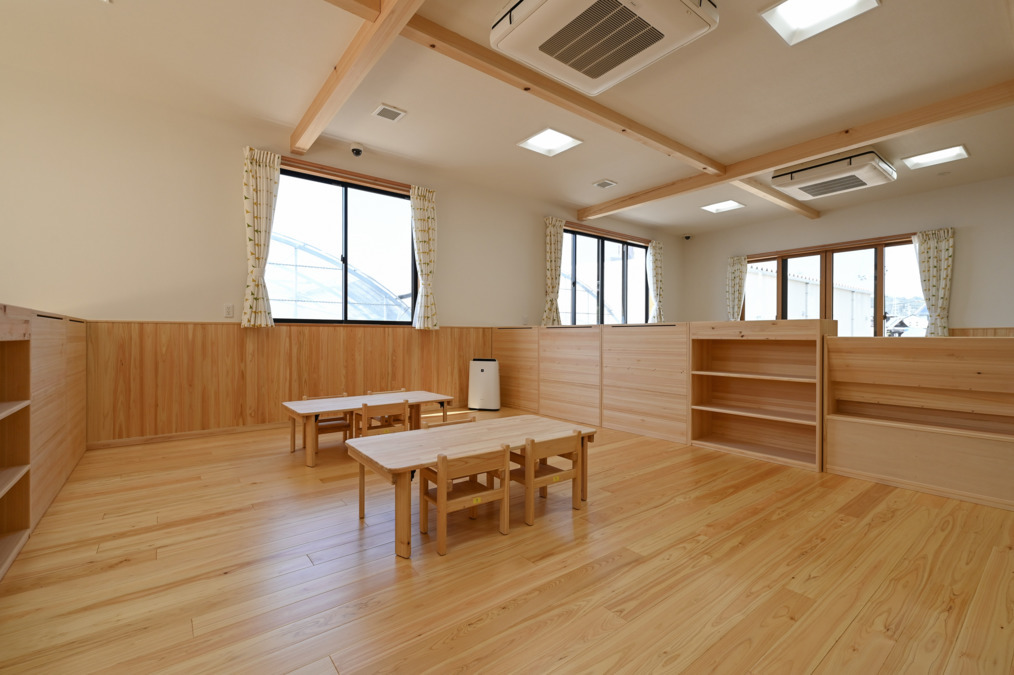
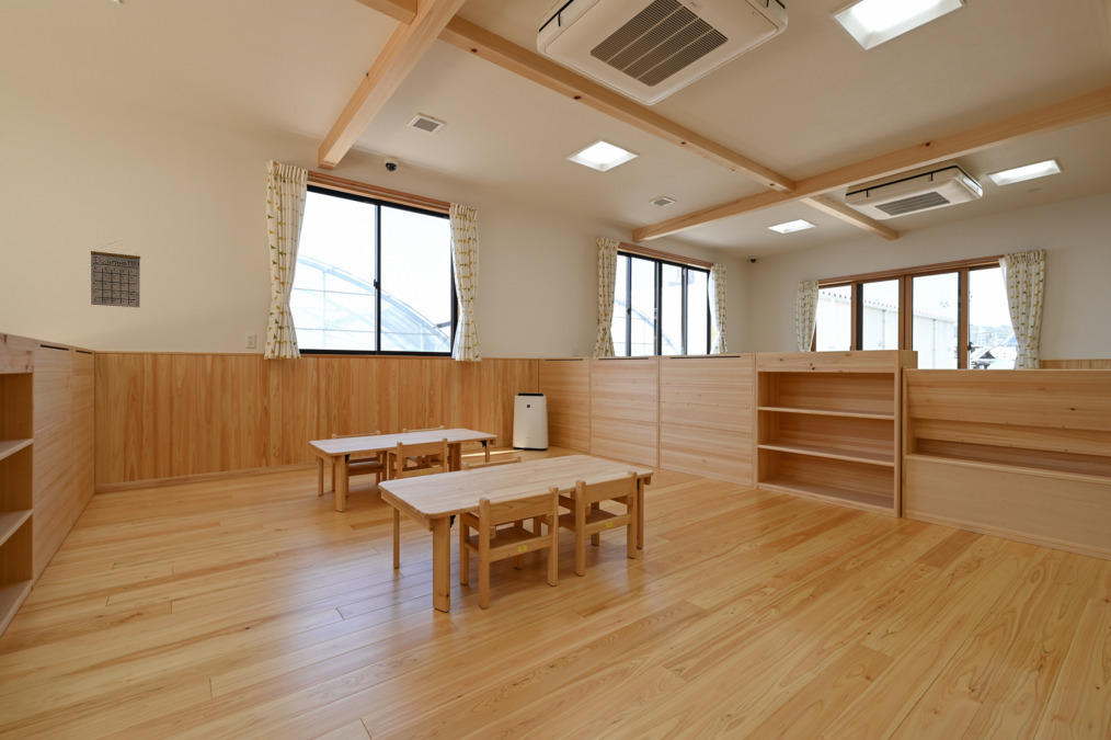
+ calendar (116, 273)
